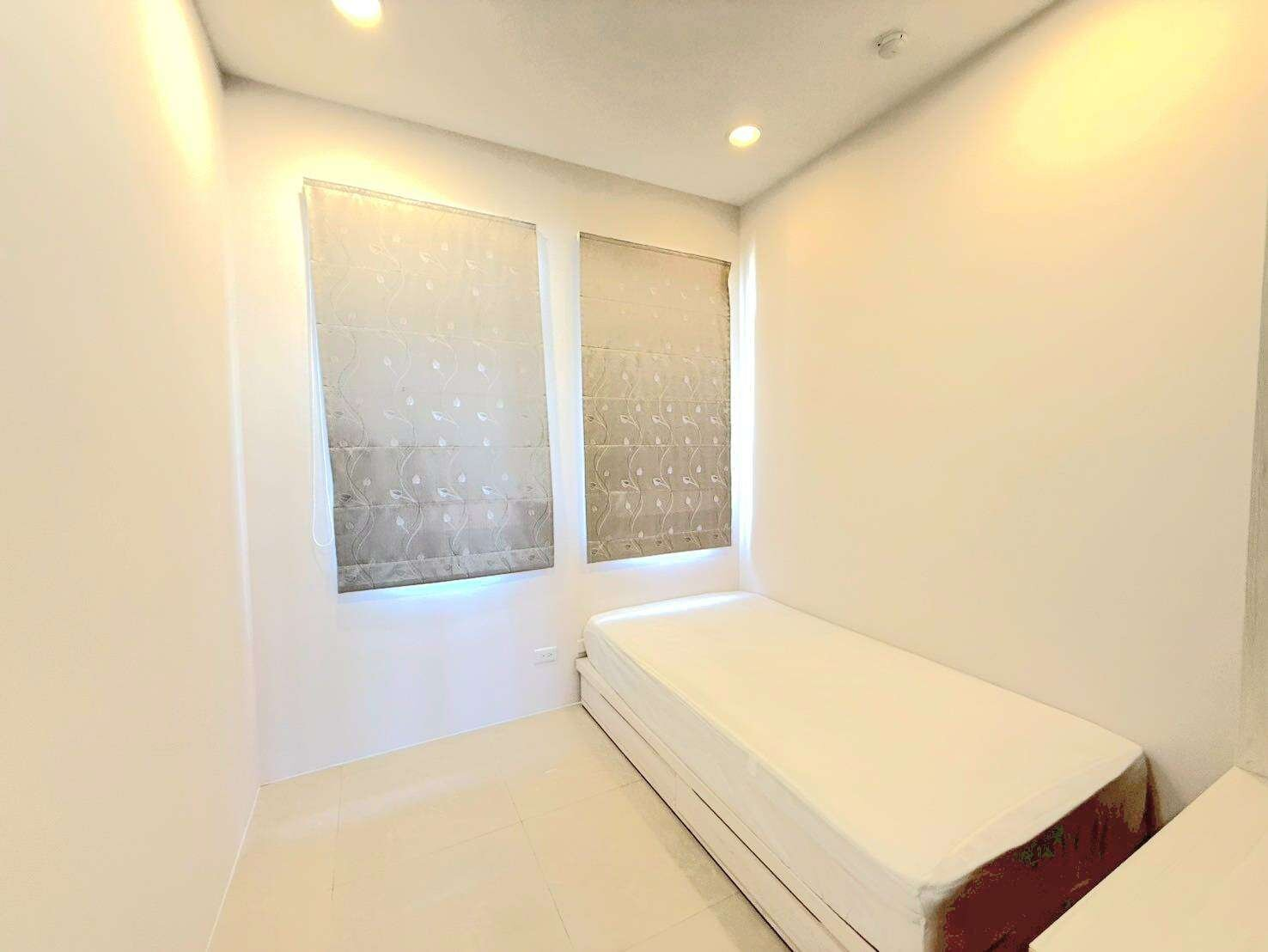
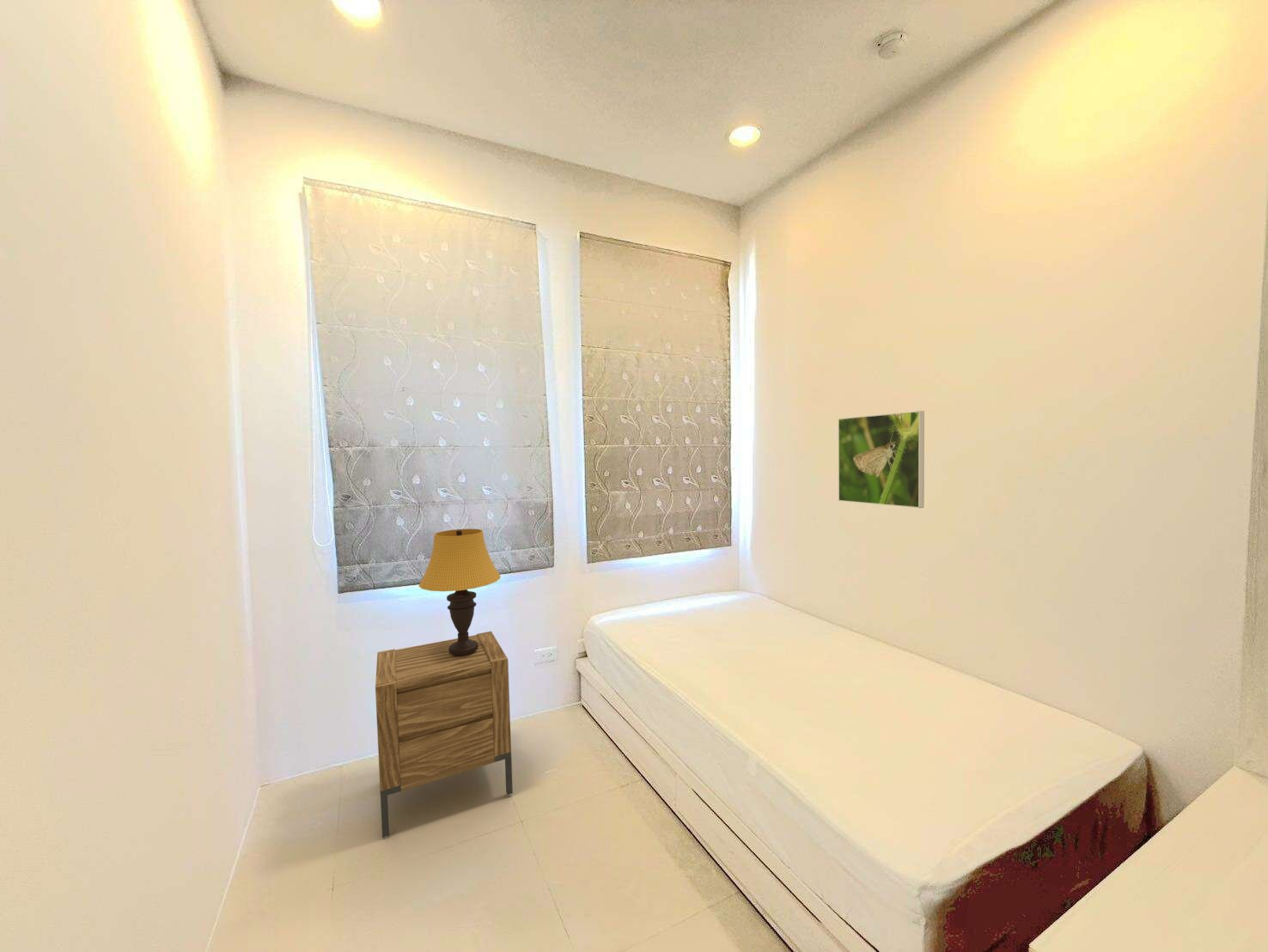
+ nightstand (443, 722)
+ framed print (877, 460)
+ table lamp (460, 590)
